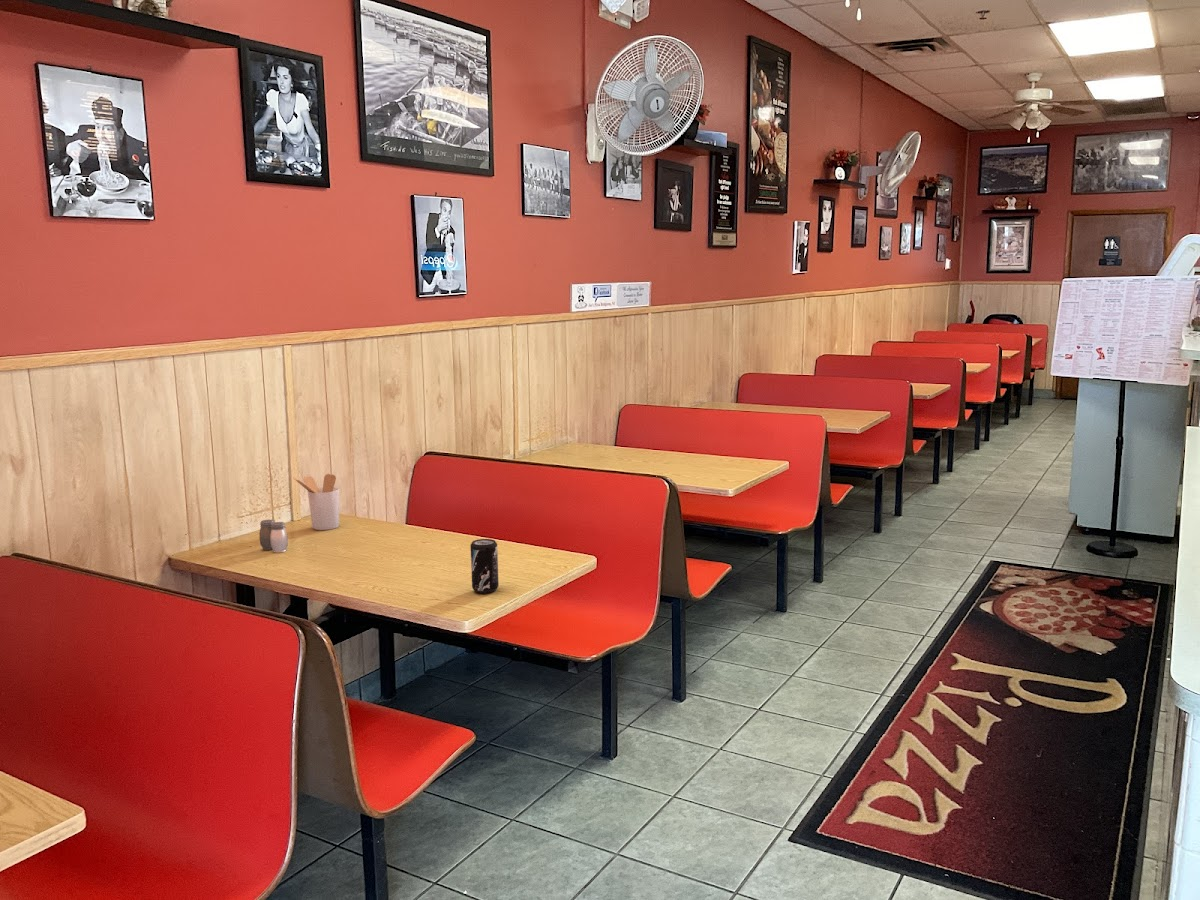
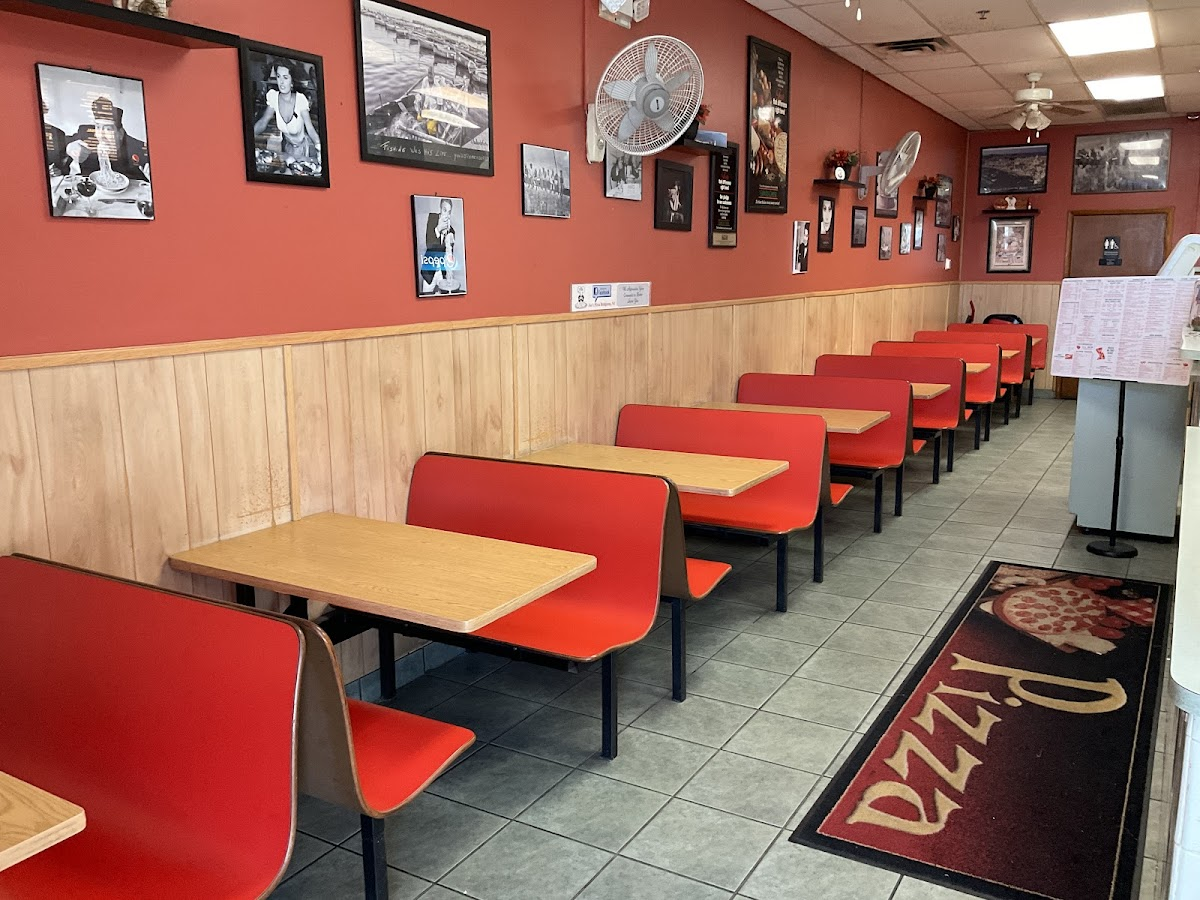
- beverage can (484, 566)
- salt and pepper shaker (273, 535)
- utensil holder (316, 500)
